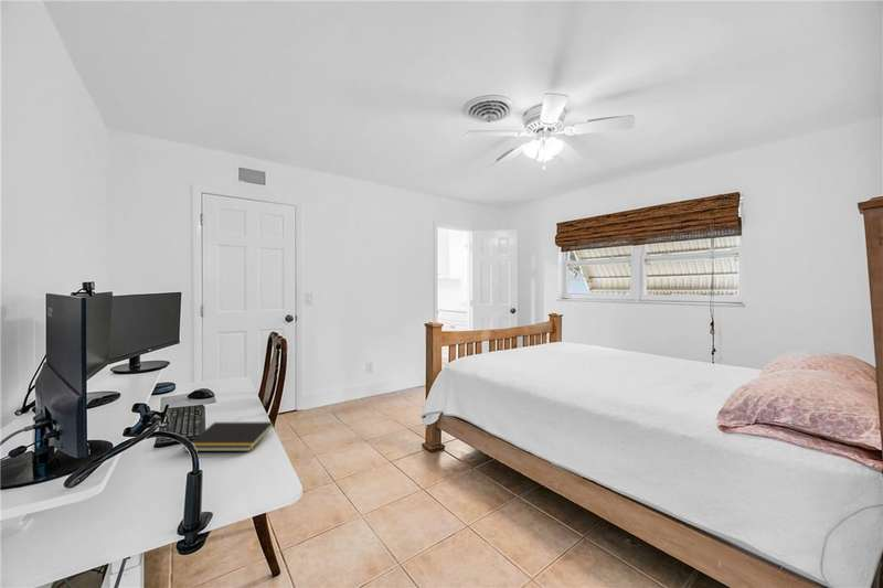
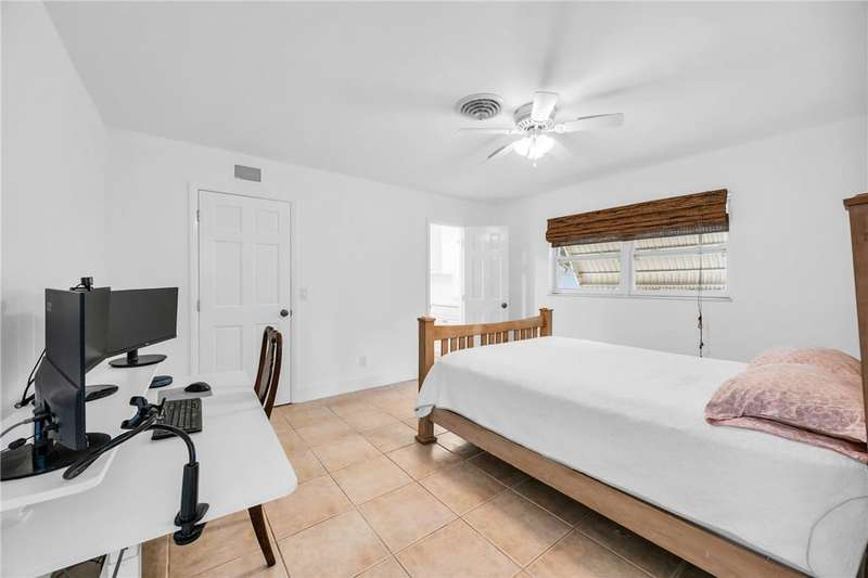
- notepad (231, 435)
